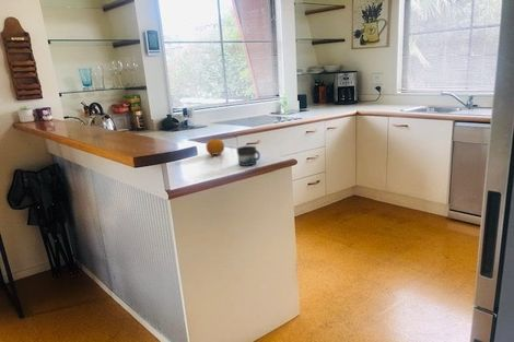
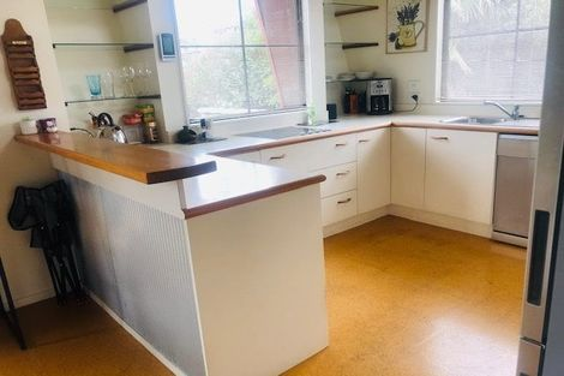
- fruit (214, 144)
- mug (248, 155)
